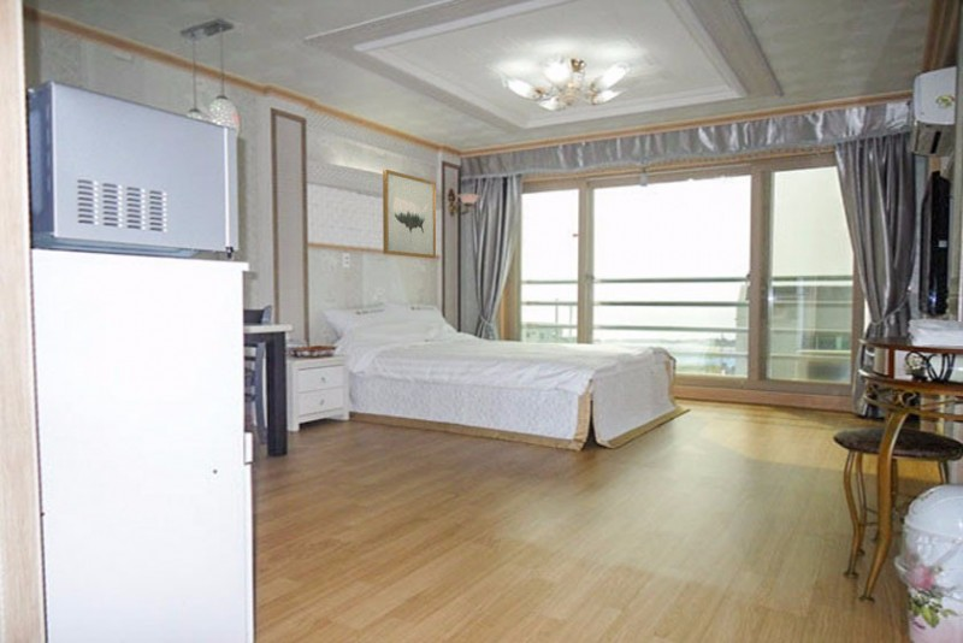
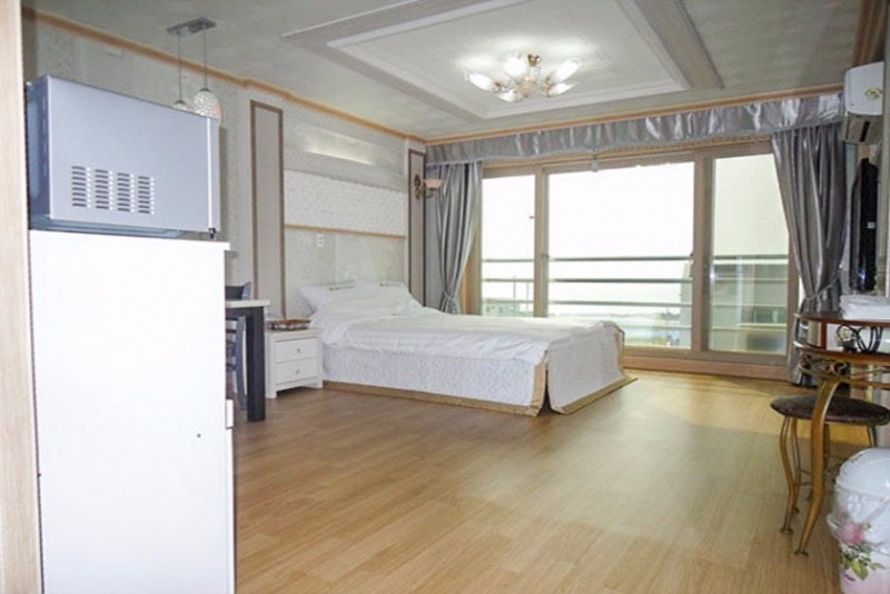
- wall art (410, 216)
